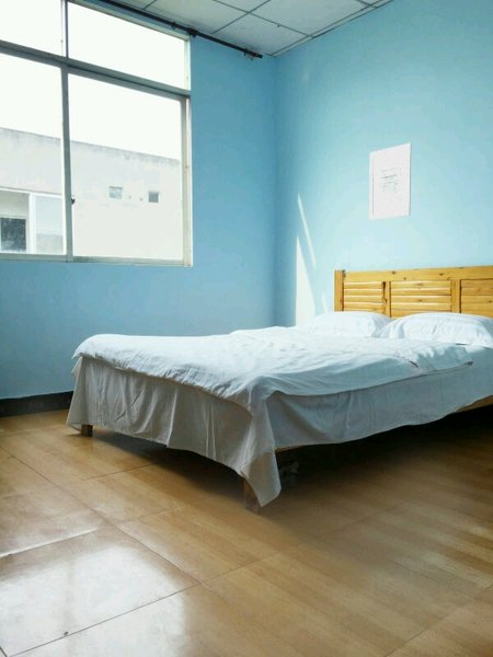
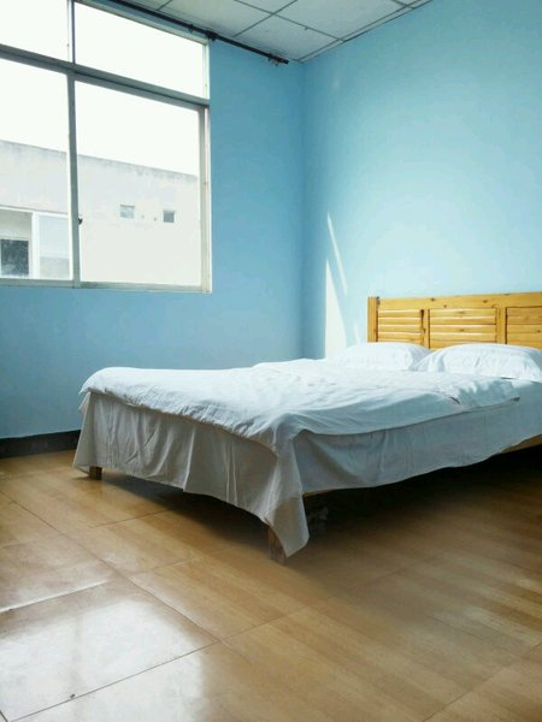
- wall art (389, 183)
